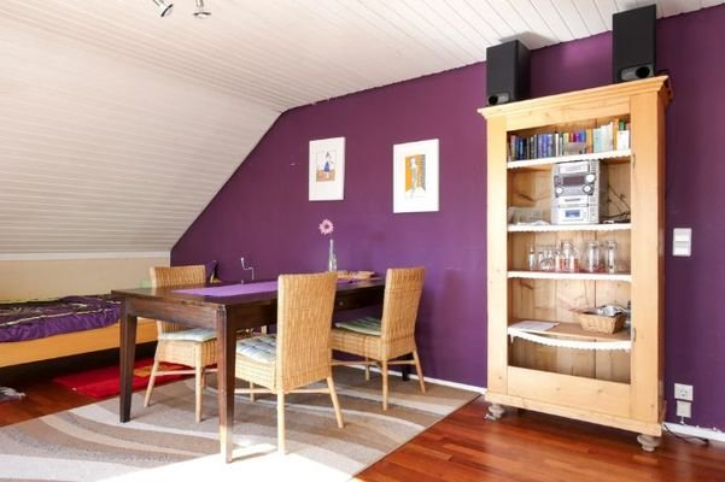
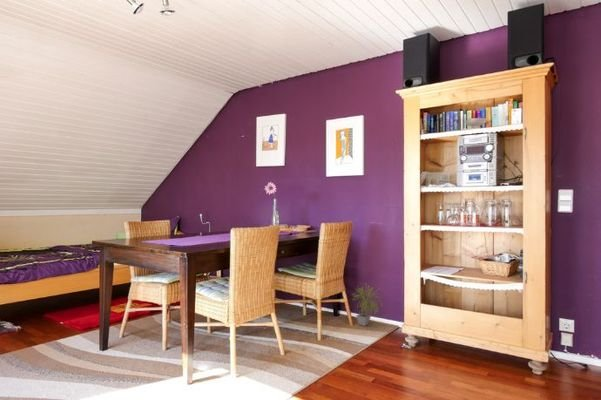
+ potted plant (366, 303)
